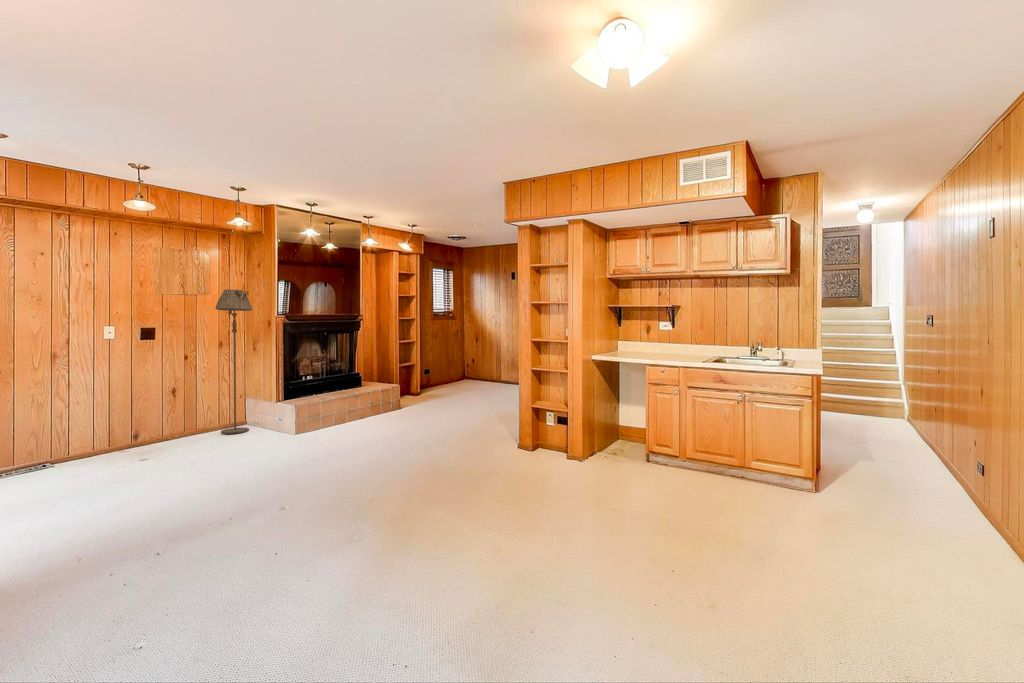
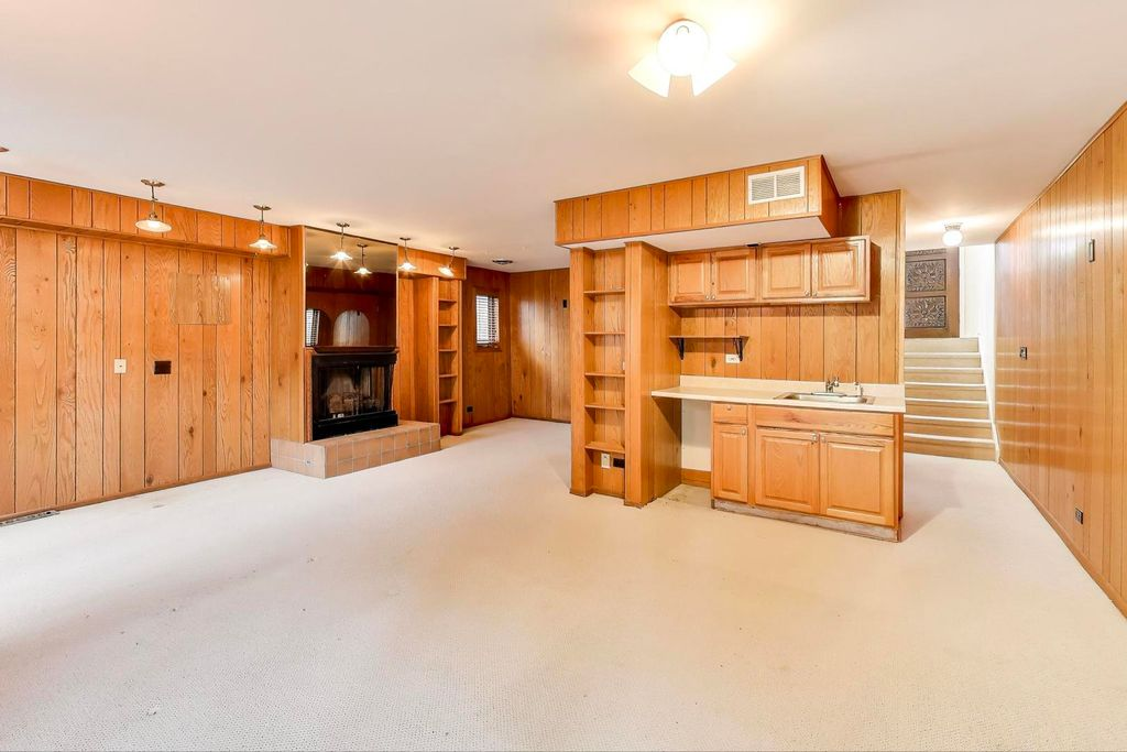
- floor lamp (234, 360)
